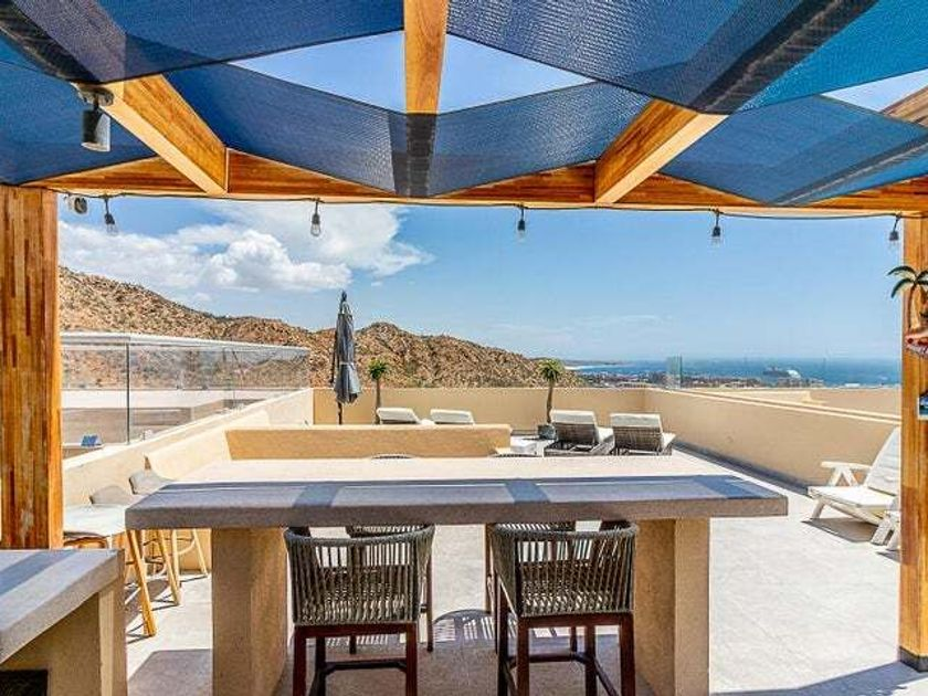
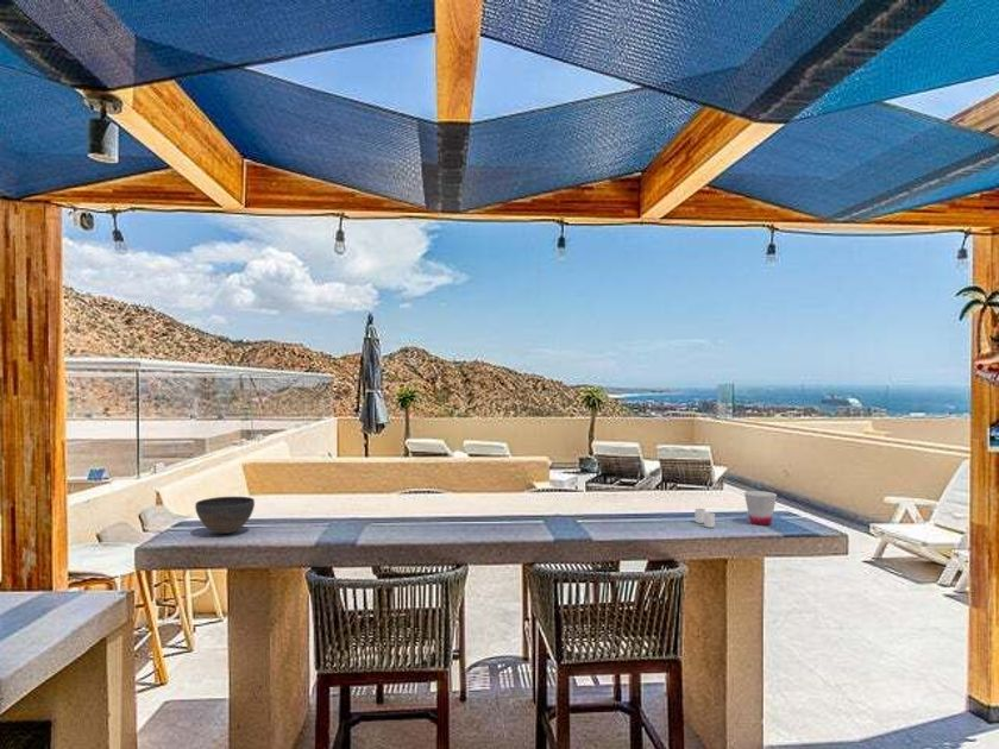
+ bowl (225, 516)
+ drinking glass (704, 517)
+ cup (760, 508)
